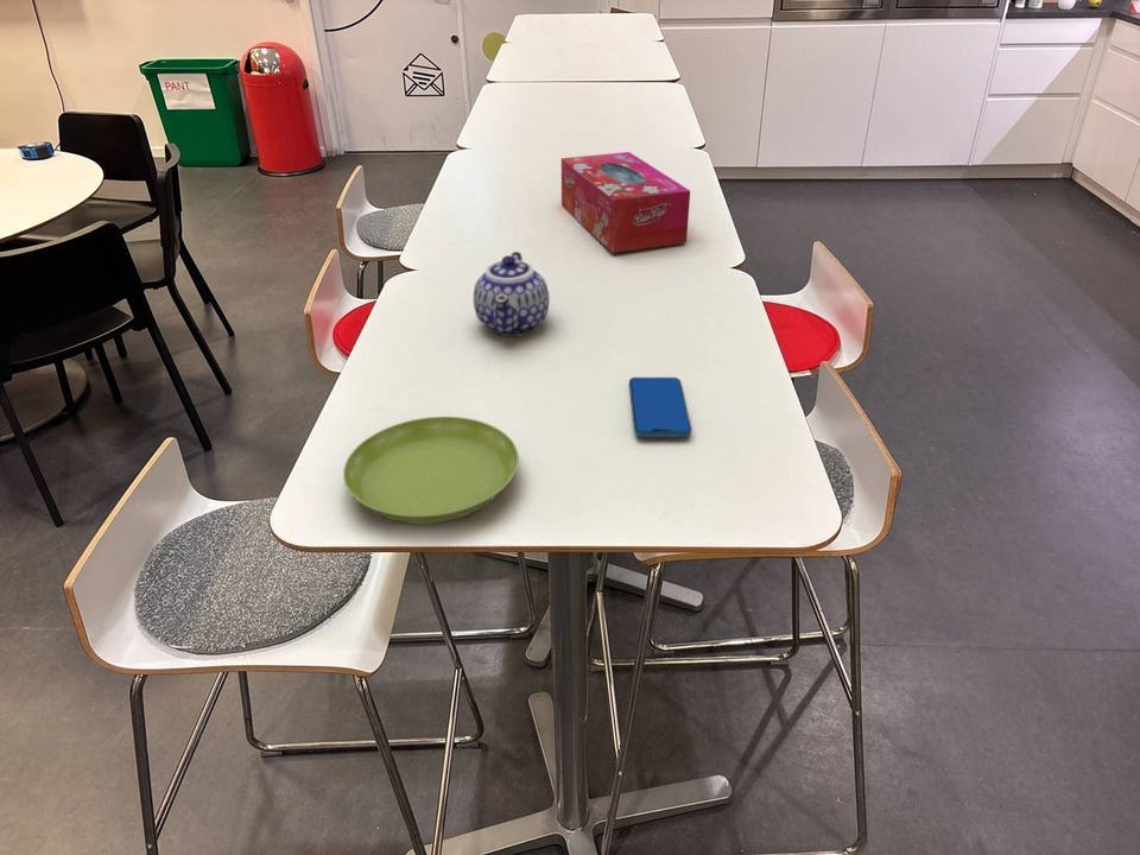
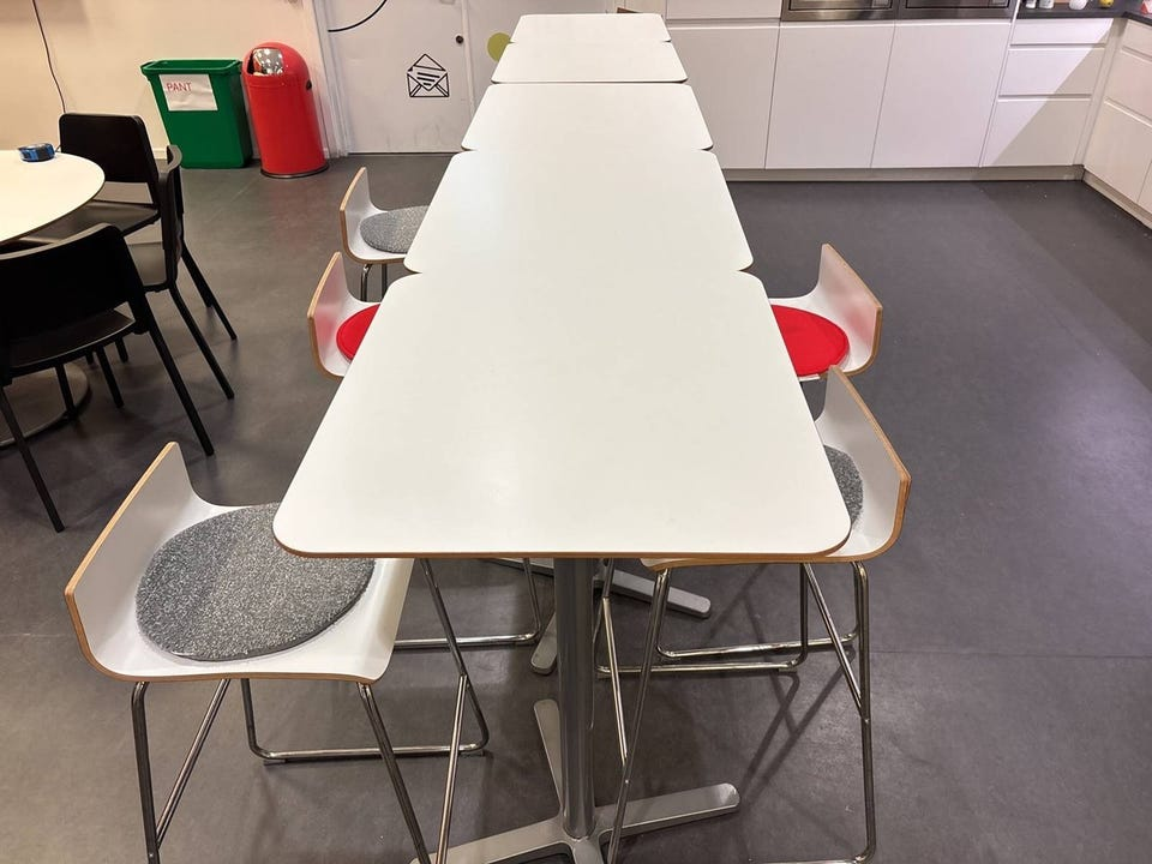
- teapot (511, 291)
- tissue box (621, 198)
- saucer (432, 471)
- smartphone (658, 405)
